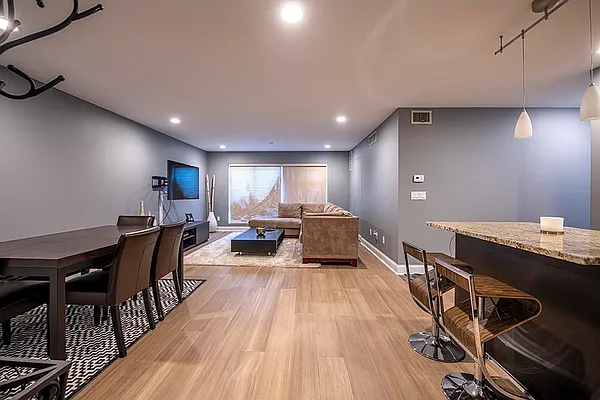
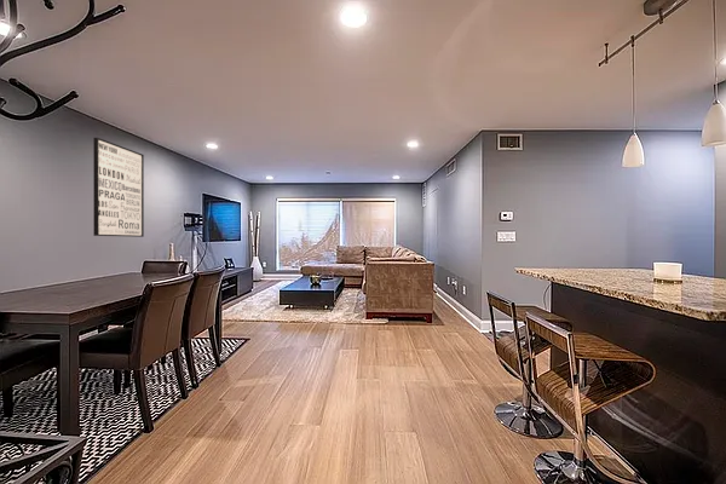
+ wall art (120, 191)
